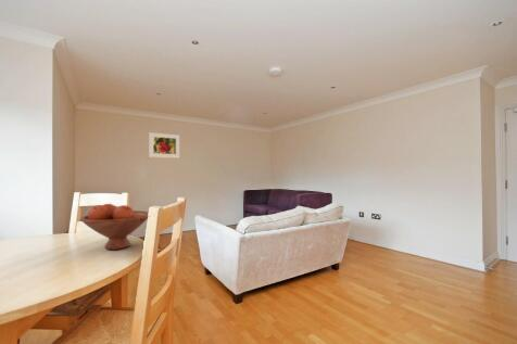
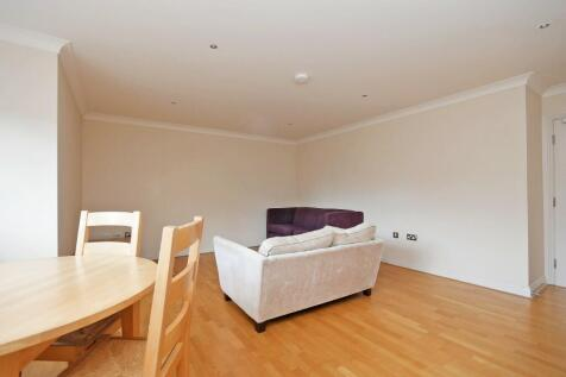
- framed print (164, 145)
- fruit bowl (117, 225)
